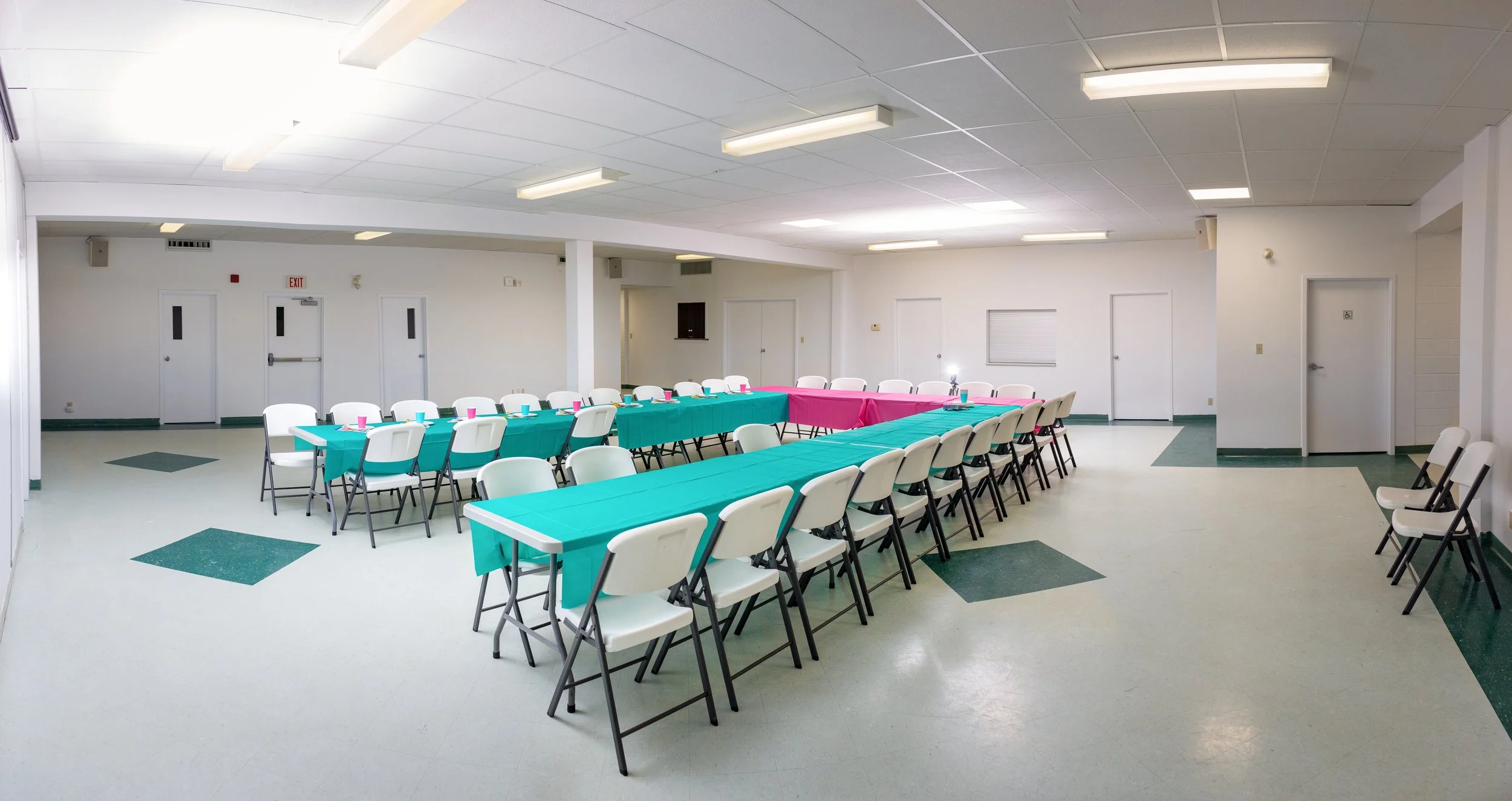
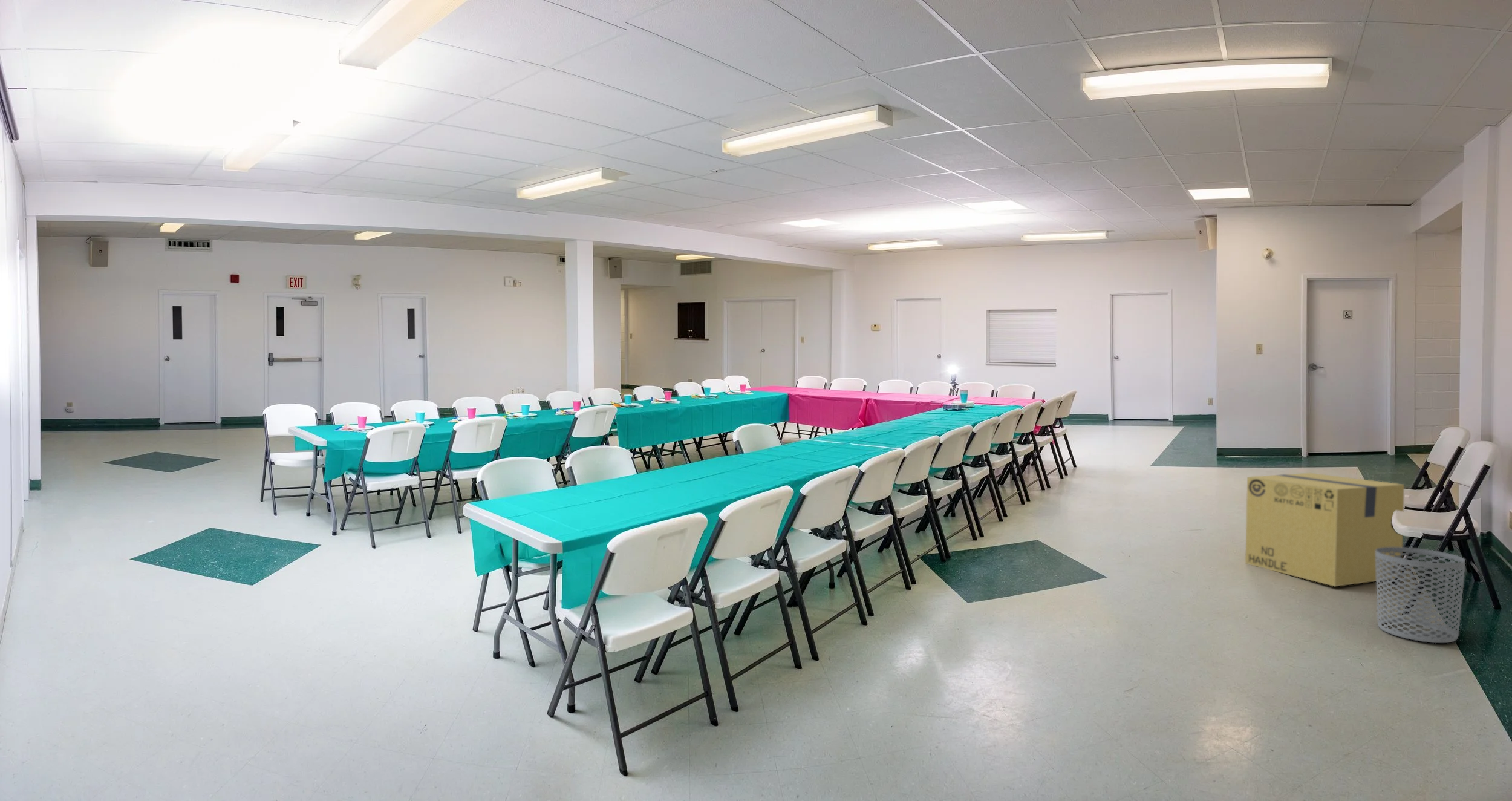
+ cardboard box (1321, 525)
+ waste bin (1418, 593)
